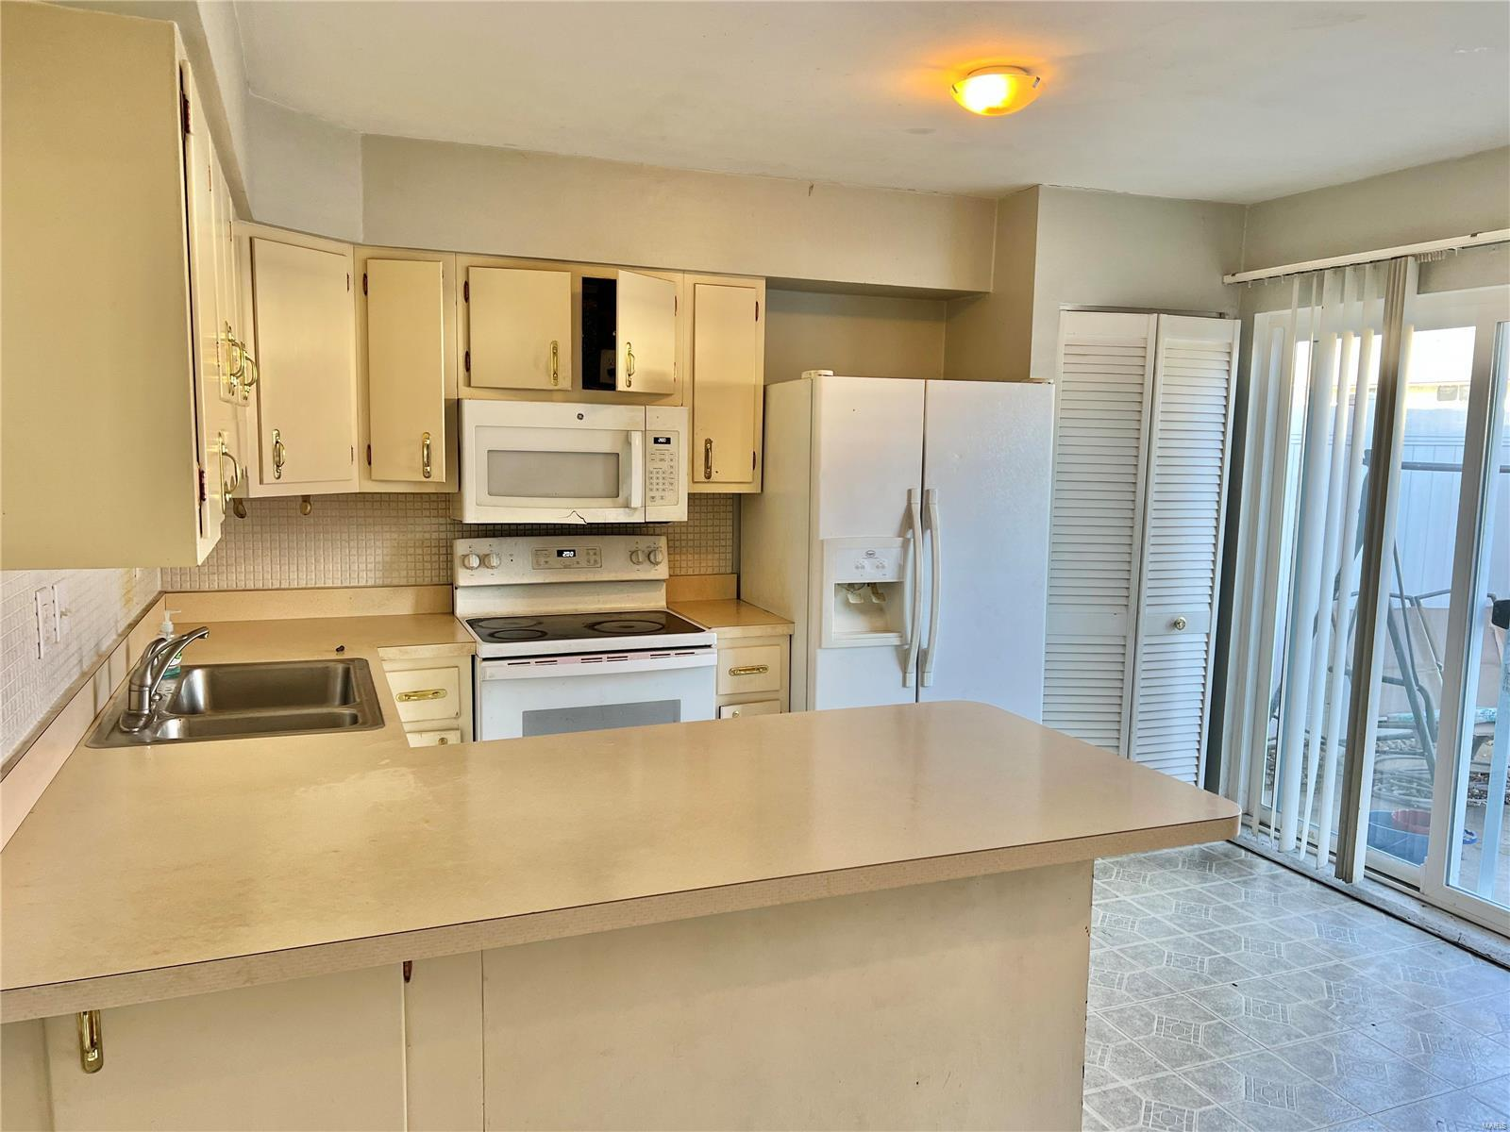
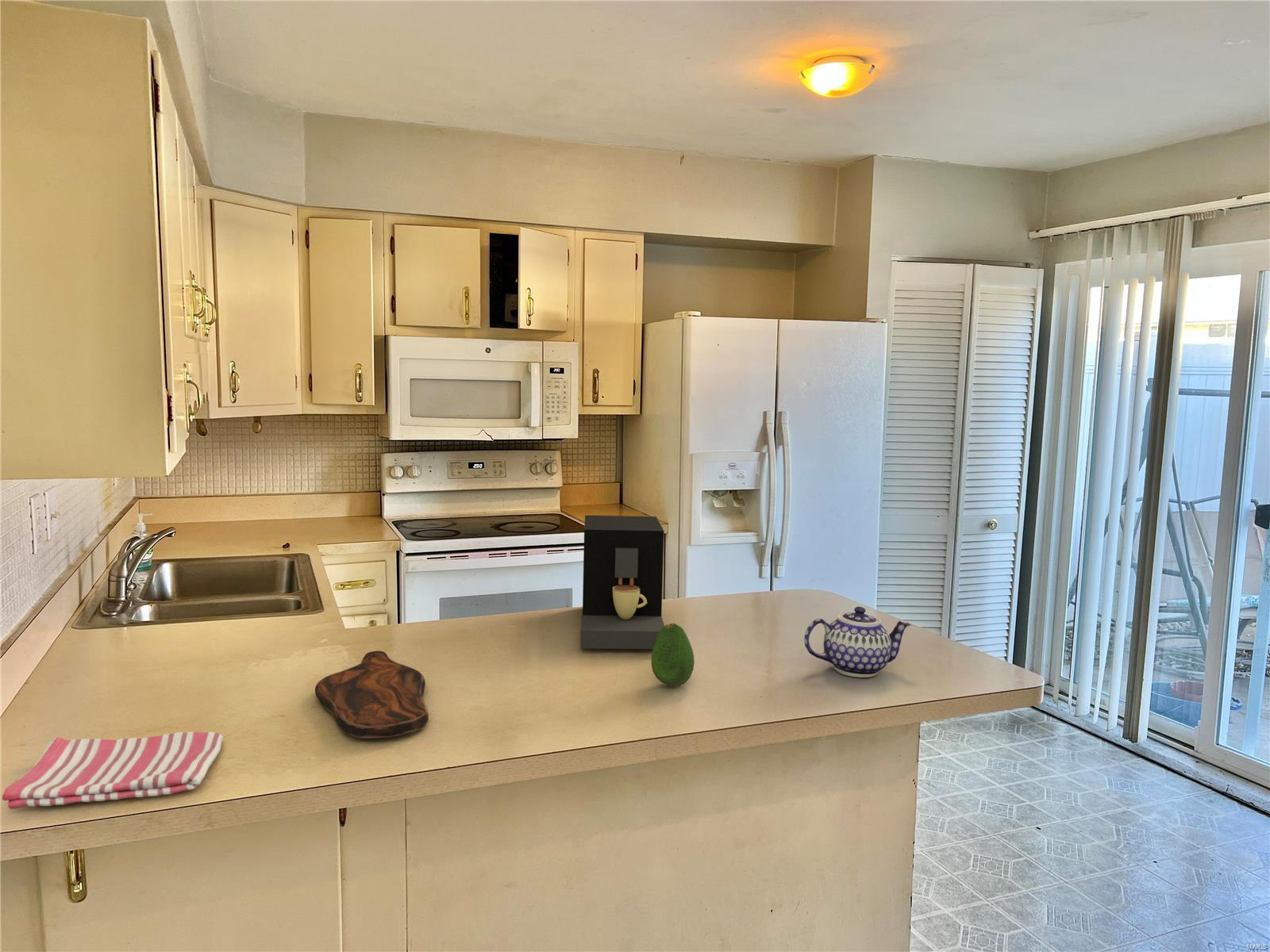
+ teapot (857, 639)
+ dish towel (122, 764)
+ coffee maker (622, 578)
+ fruit (672, 654)
+ cutting board (371, 689)
